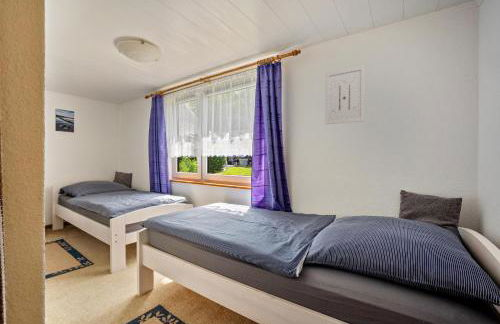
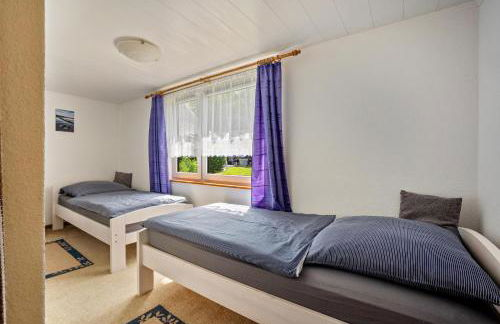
- wall art (344, 96)
